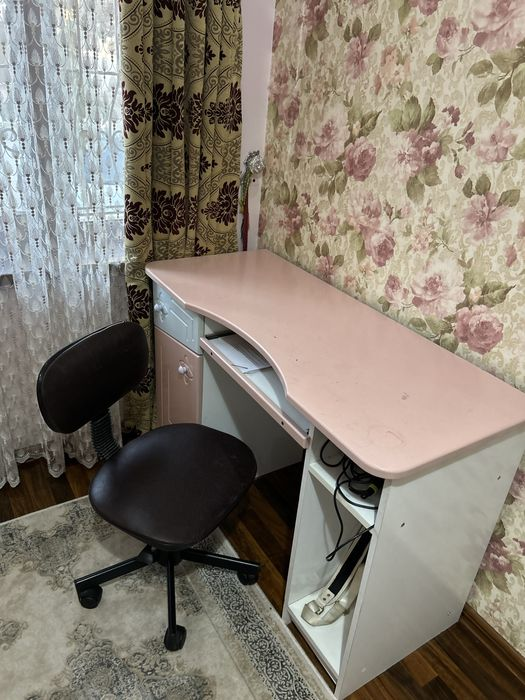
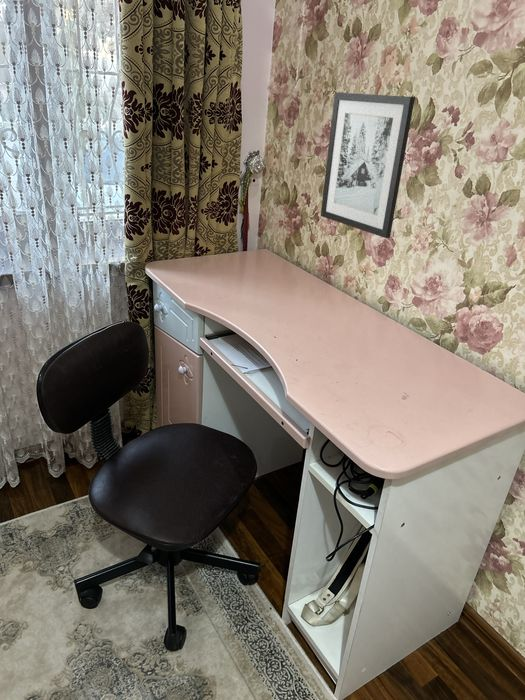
+ wall art (362, 163)
